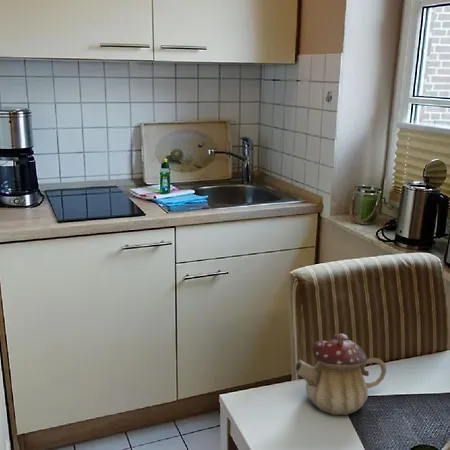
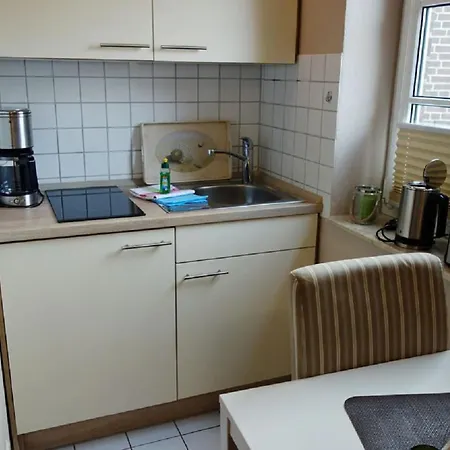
- teapot (342, 367)
